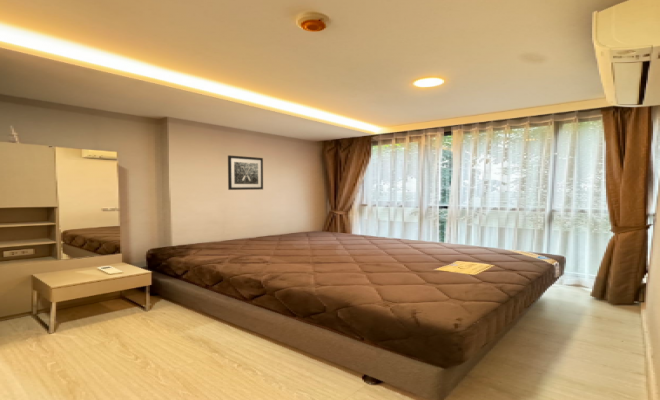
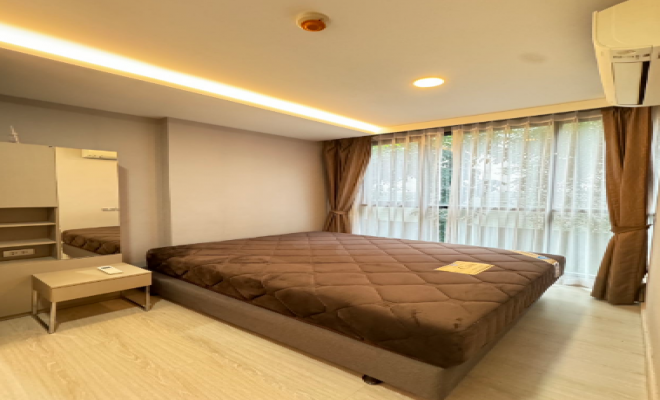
- wall art (246, 173)
